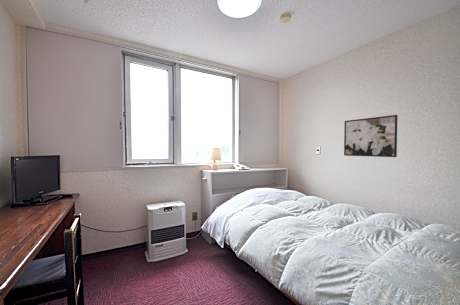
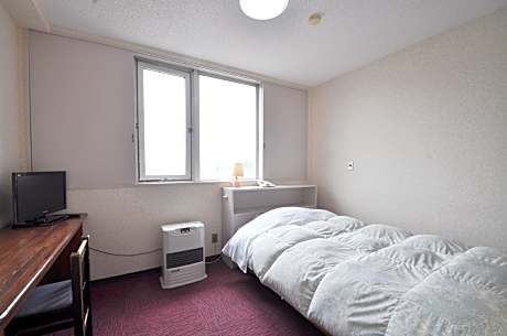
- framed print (368, 137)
